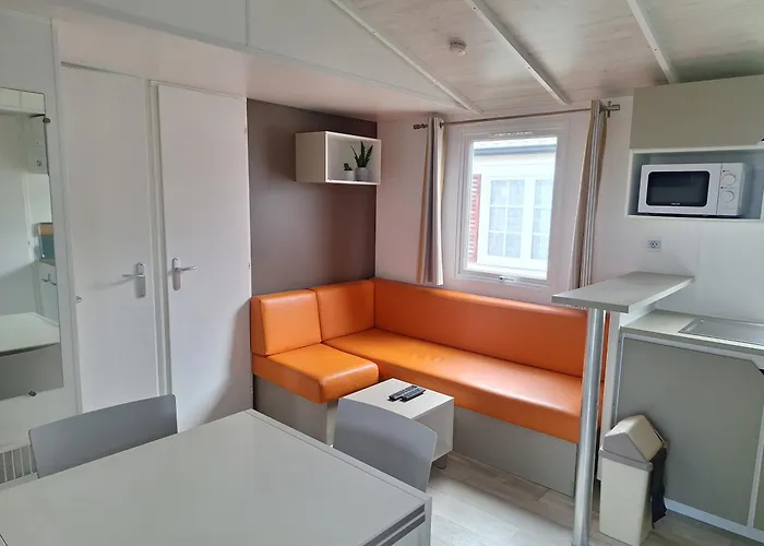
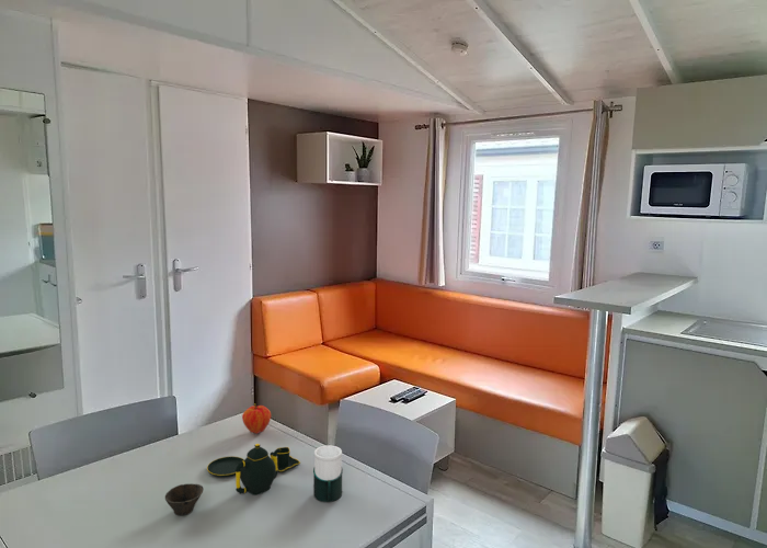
+ cup (328, 476)
+ fruit (256, 418)
+ cup (186, 500)
+ teapot (254, 449)
